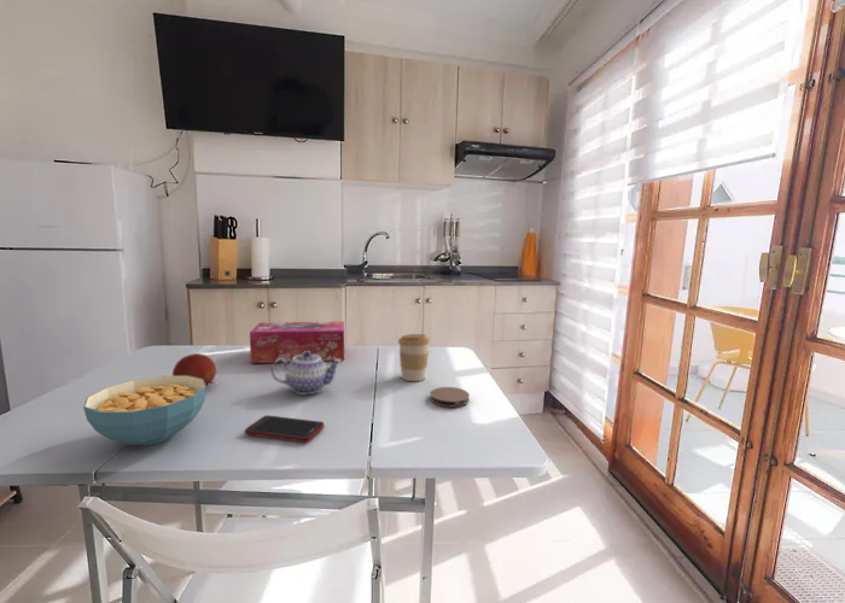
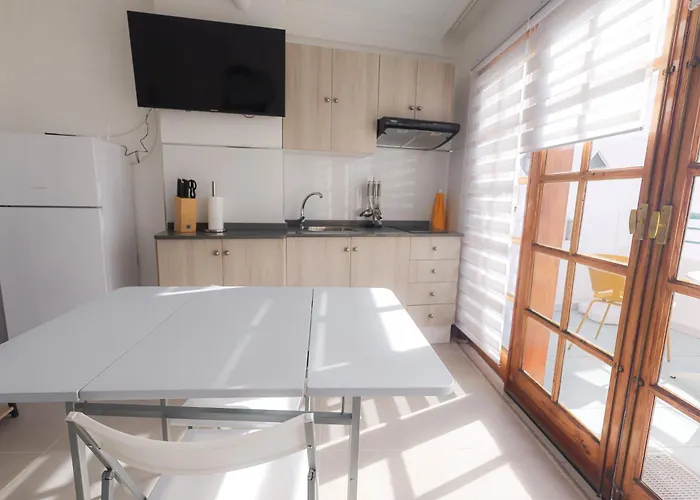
- cereal bowl (150, 415)
- coaster (449, 396)
- cell phone (285, 428)
- teapot (307, 370)
- tissue box (301, 340)
- coffee cup (413, 356)
- fruit (194, 370)
